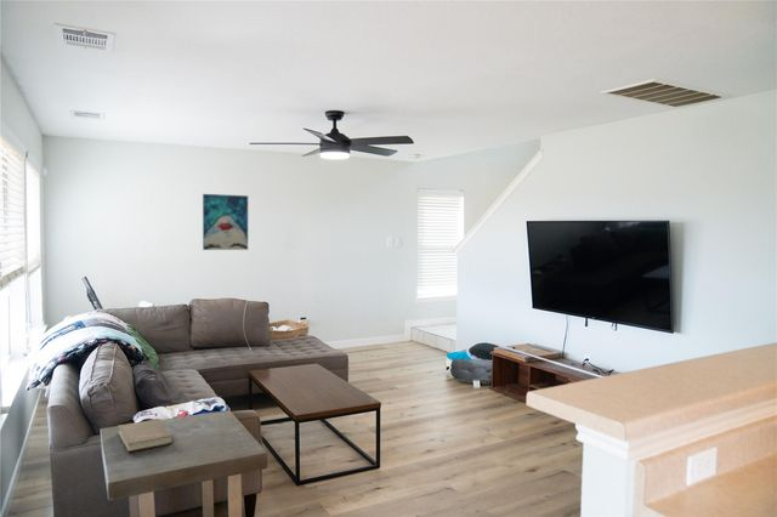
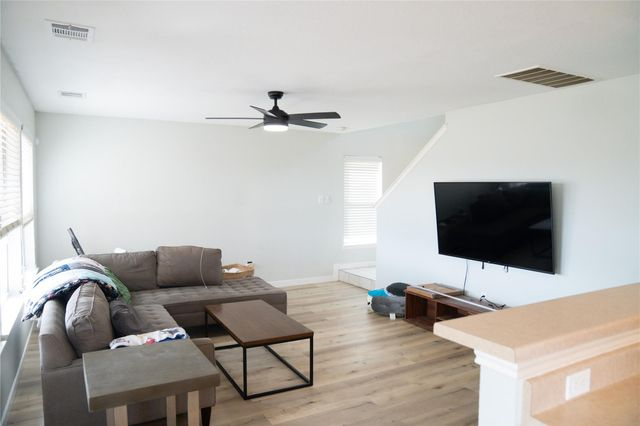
- wall art (226, 222)
- book (144, 433)
